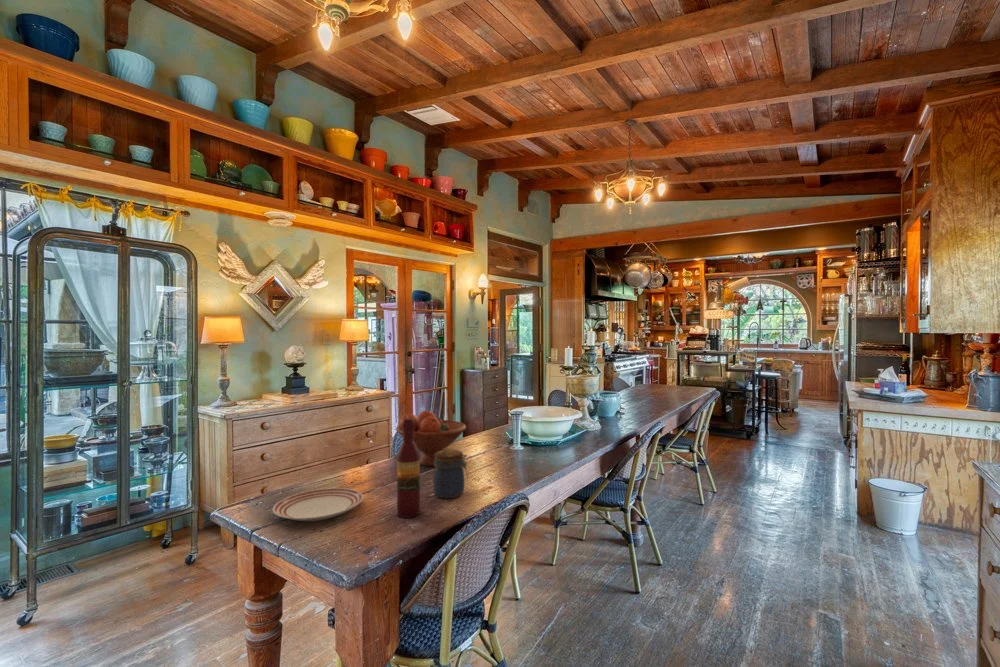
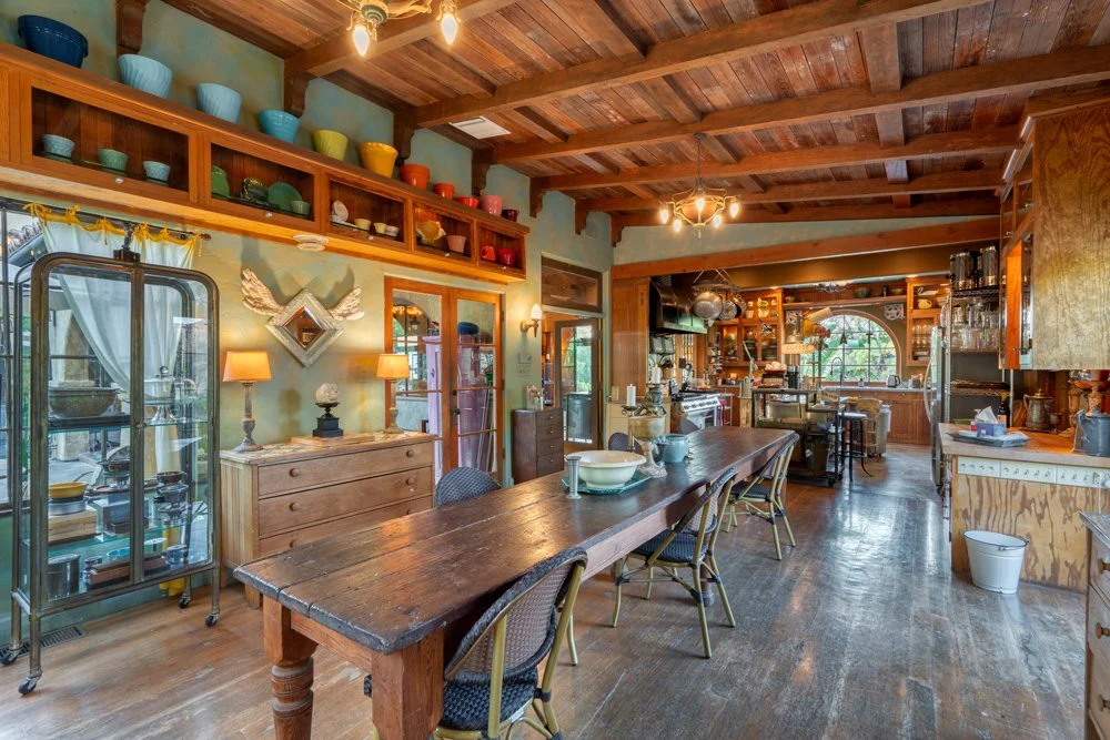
- dinner plate (319, 505)
- wine bottle (408, 466)
- fruit bowl (431, 437)
- jar (450, 472)
